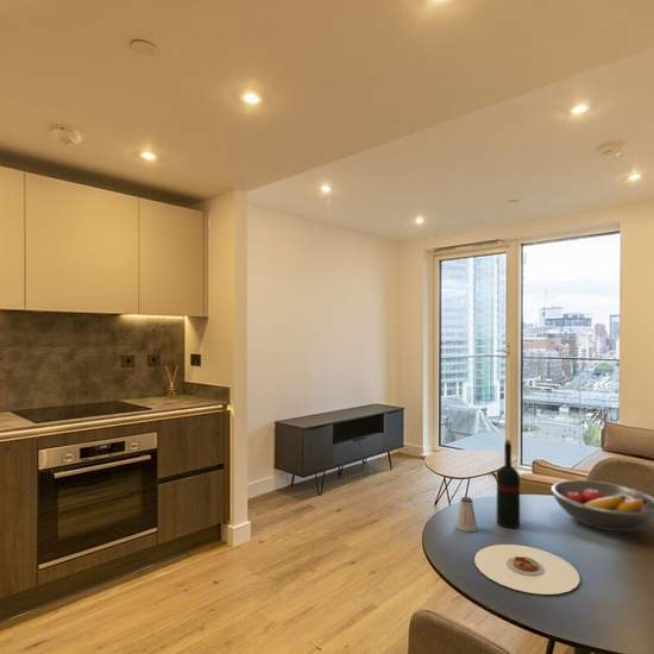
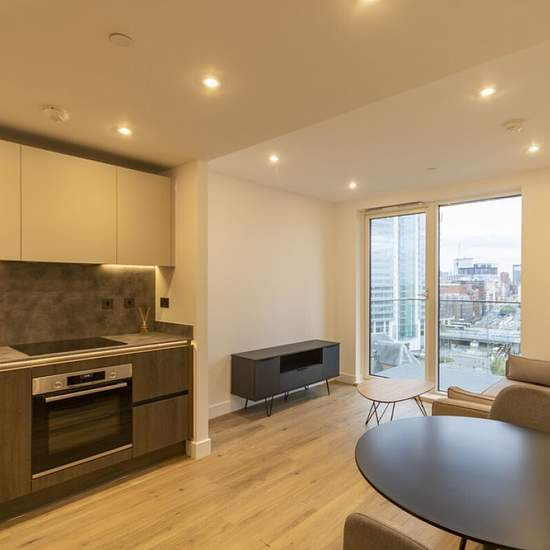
- fruit bowl (603, 504)
- saltshaker (466, 512)
- plate (524, 564)
- wine bottle (508, 480)
